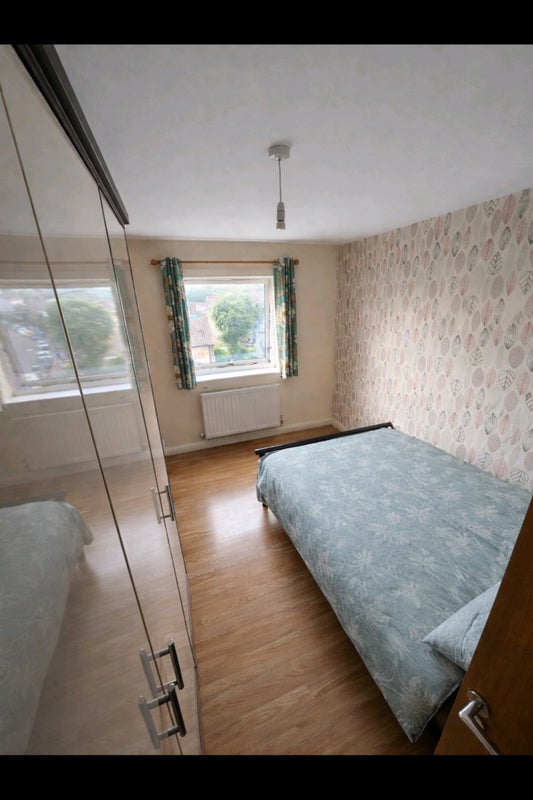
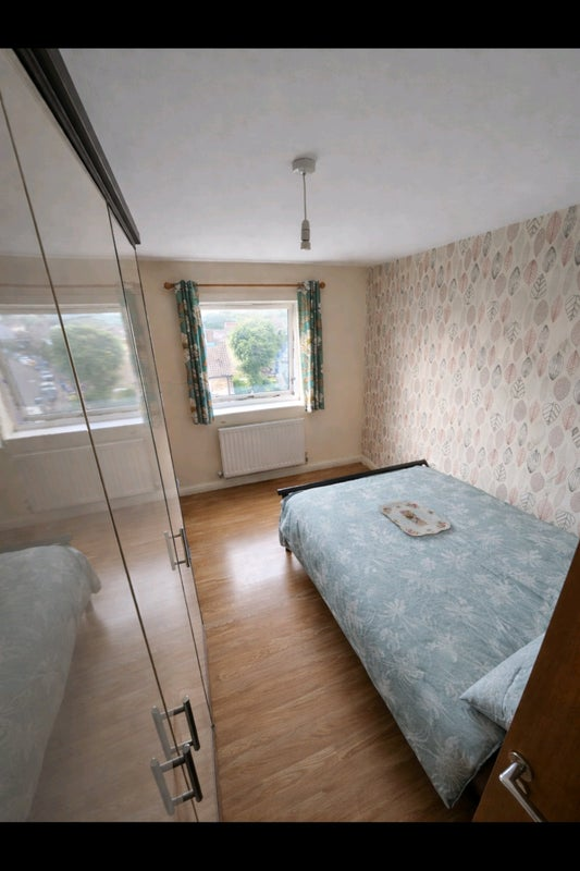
+ serving tray (412, 516)
